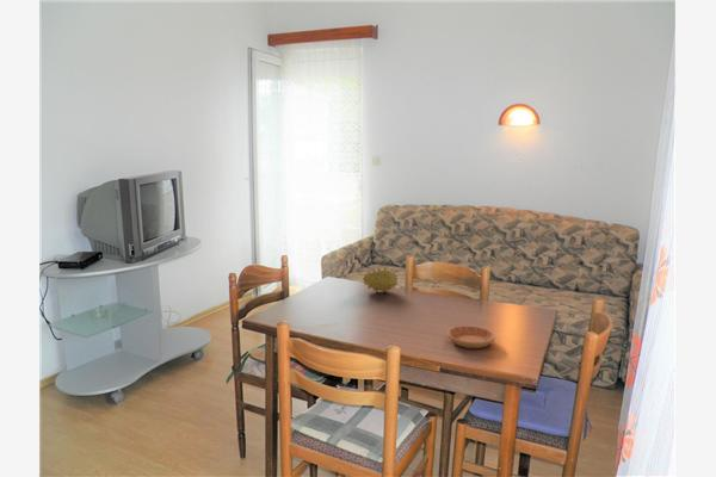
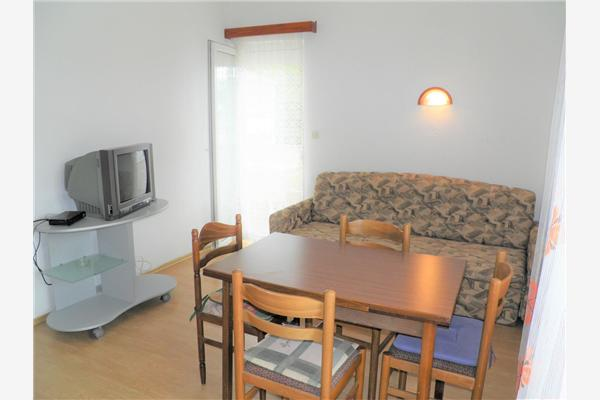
- saucer (470, 337)
- fruit (379, 279)
